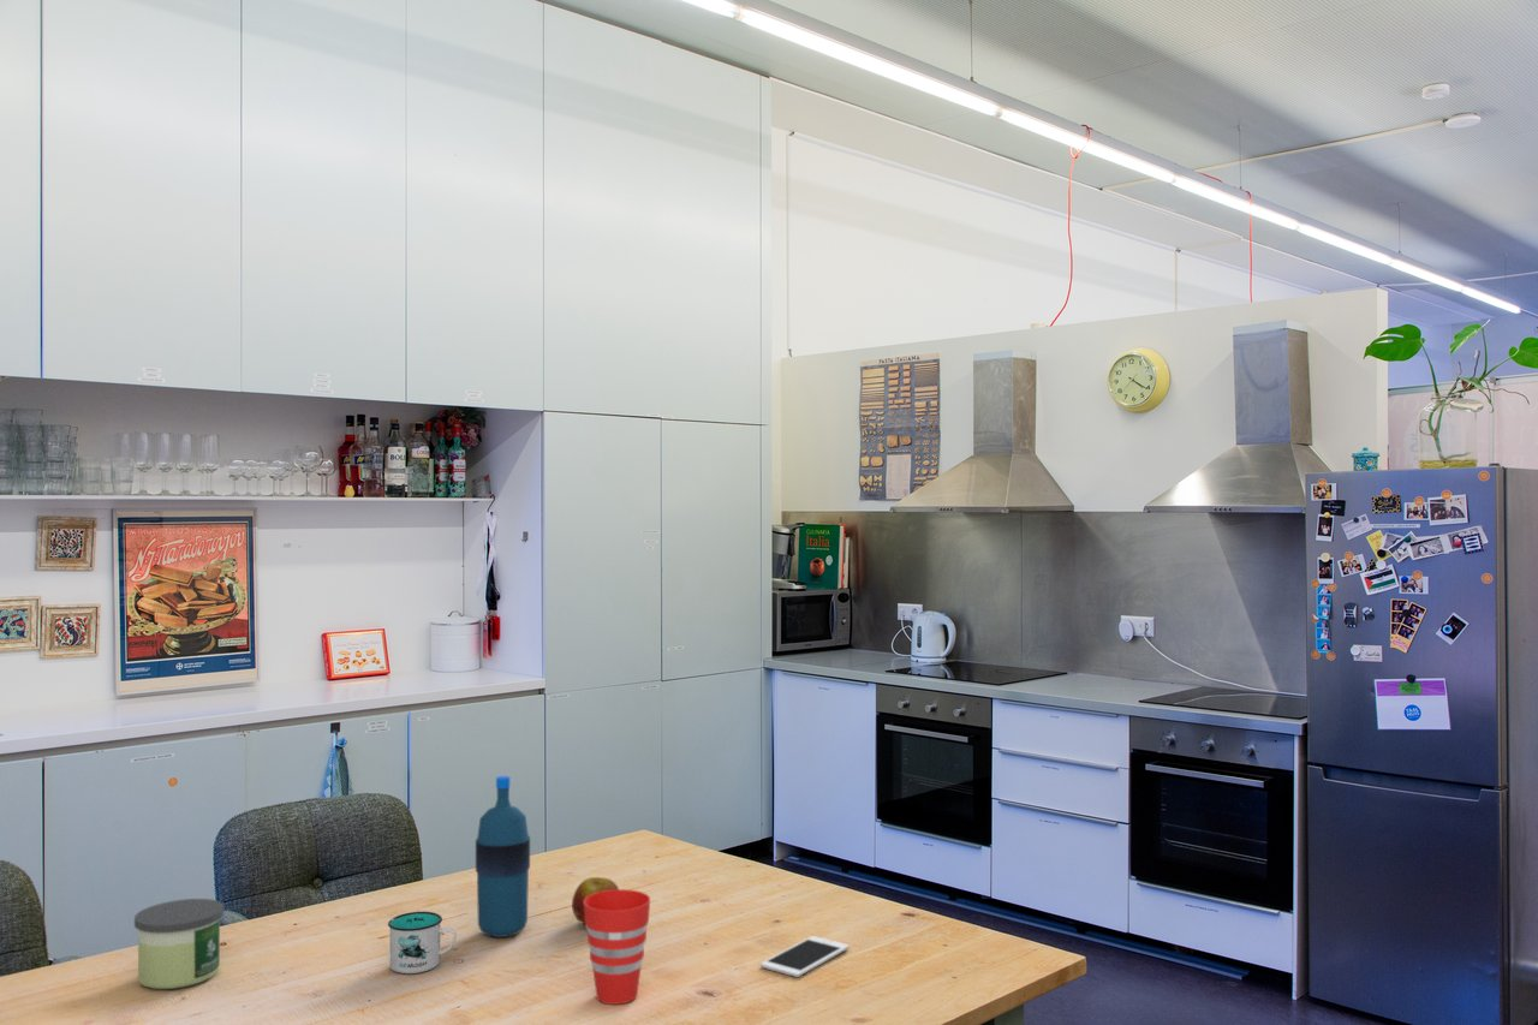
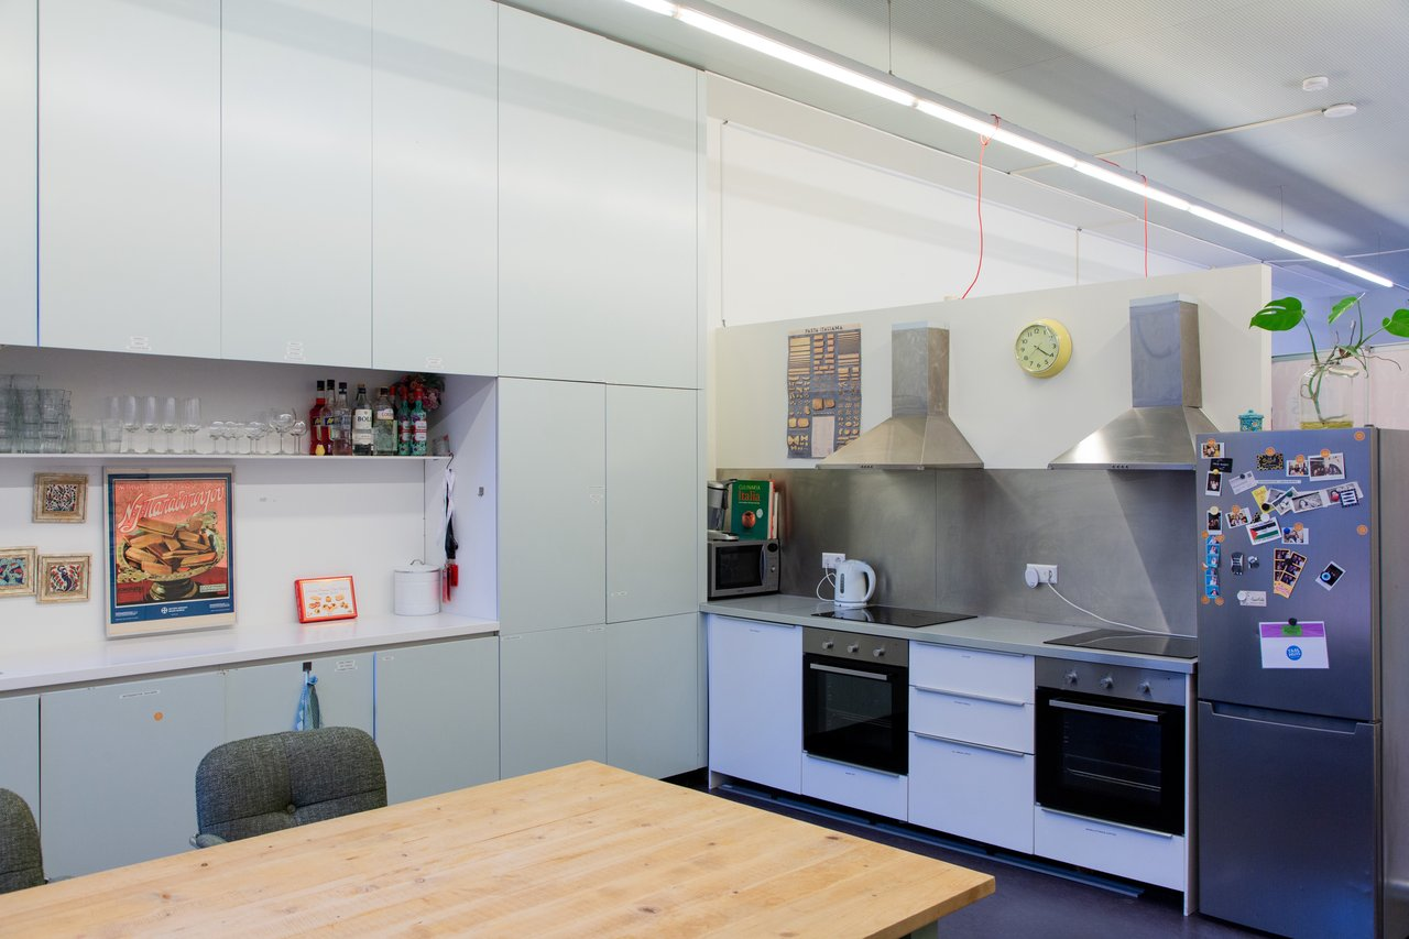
- candle (179, 943)
- cup (616, 947)
- fruit (594, 893)
- cell phone (805, 955)
- mug (422, 942)
- water bottle (502, 854)
